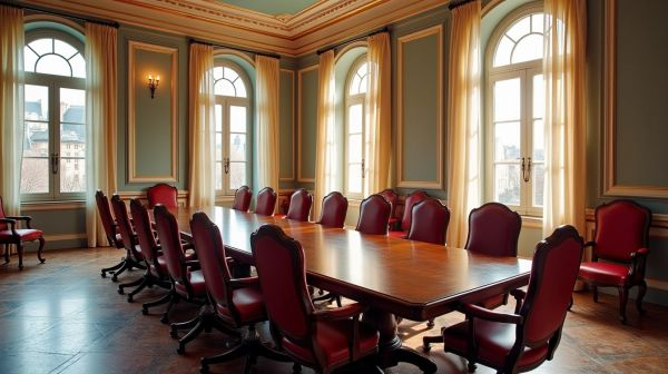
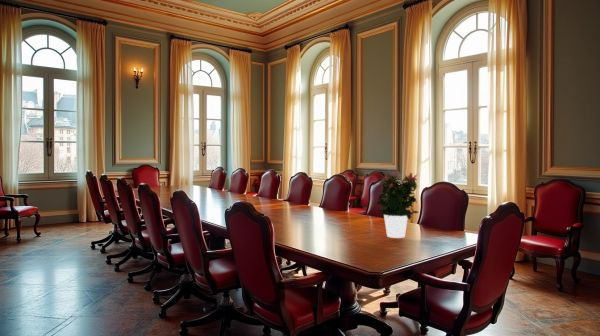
+ potted flower (397, 204)
